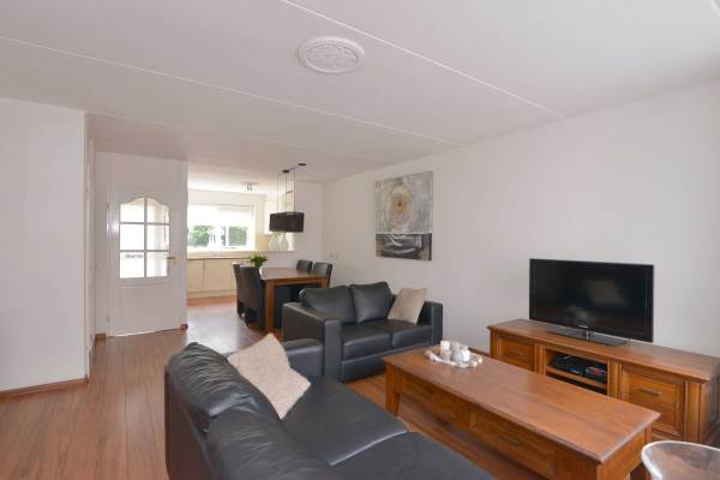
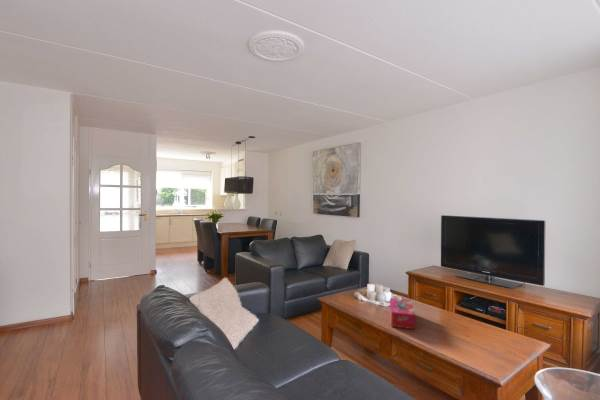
+ tissue box (401, 312)
